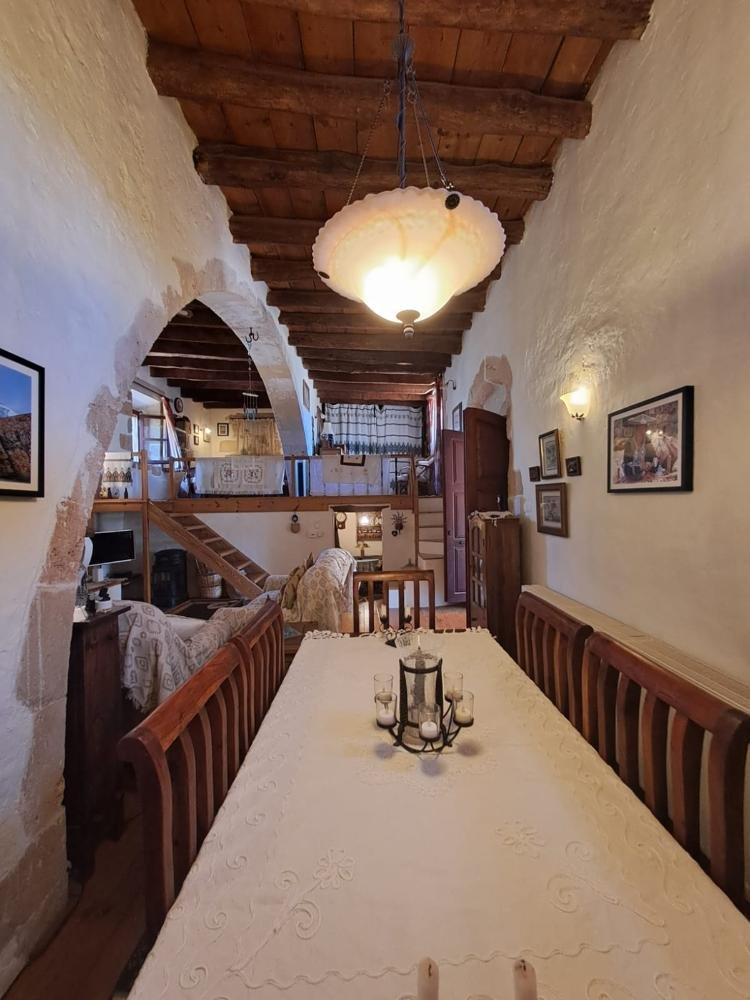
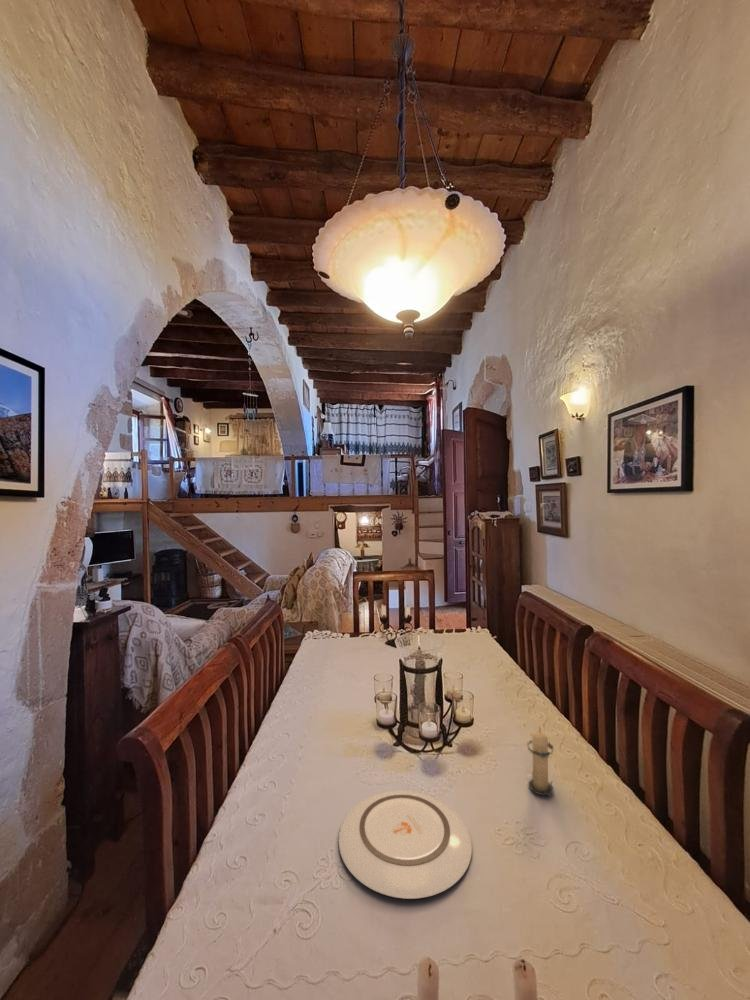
+ plate (404, 831)
+ candle (540, 758)
